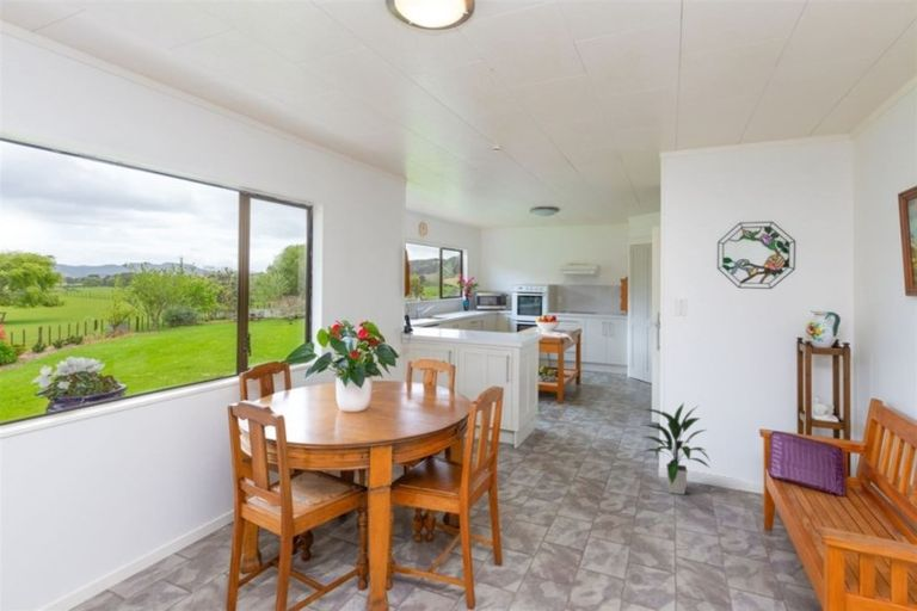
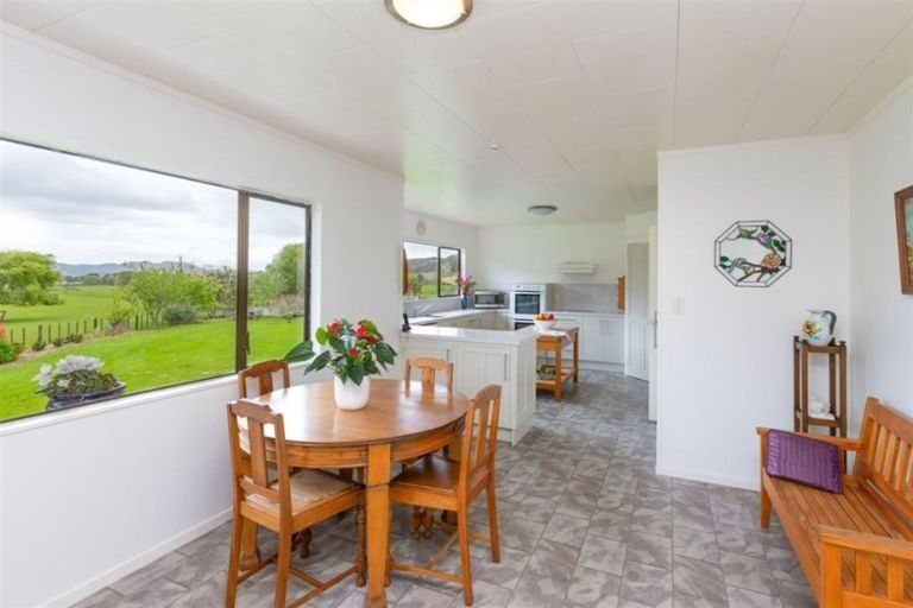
- indoor plant (675, 446)
